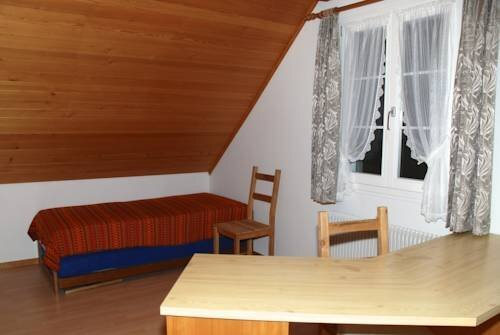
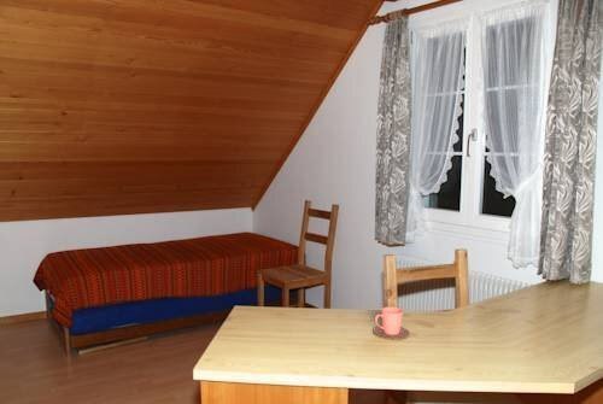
+ cup (391, 321)
